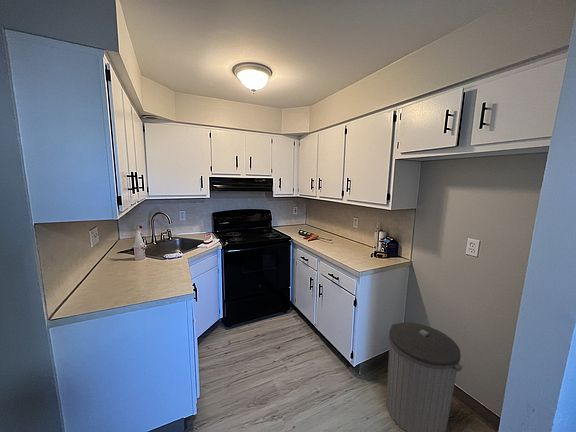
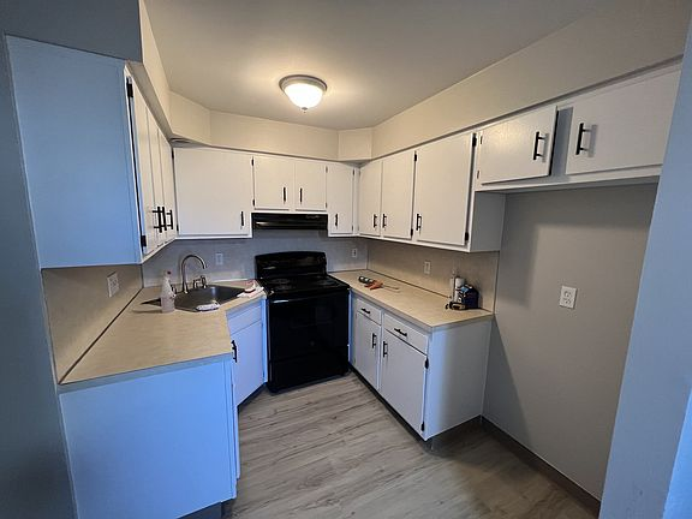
- trash can (419, 373)
